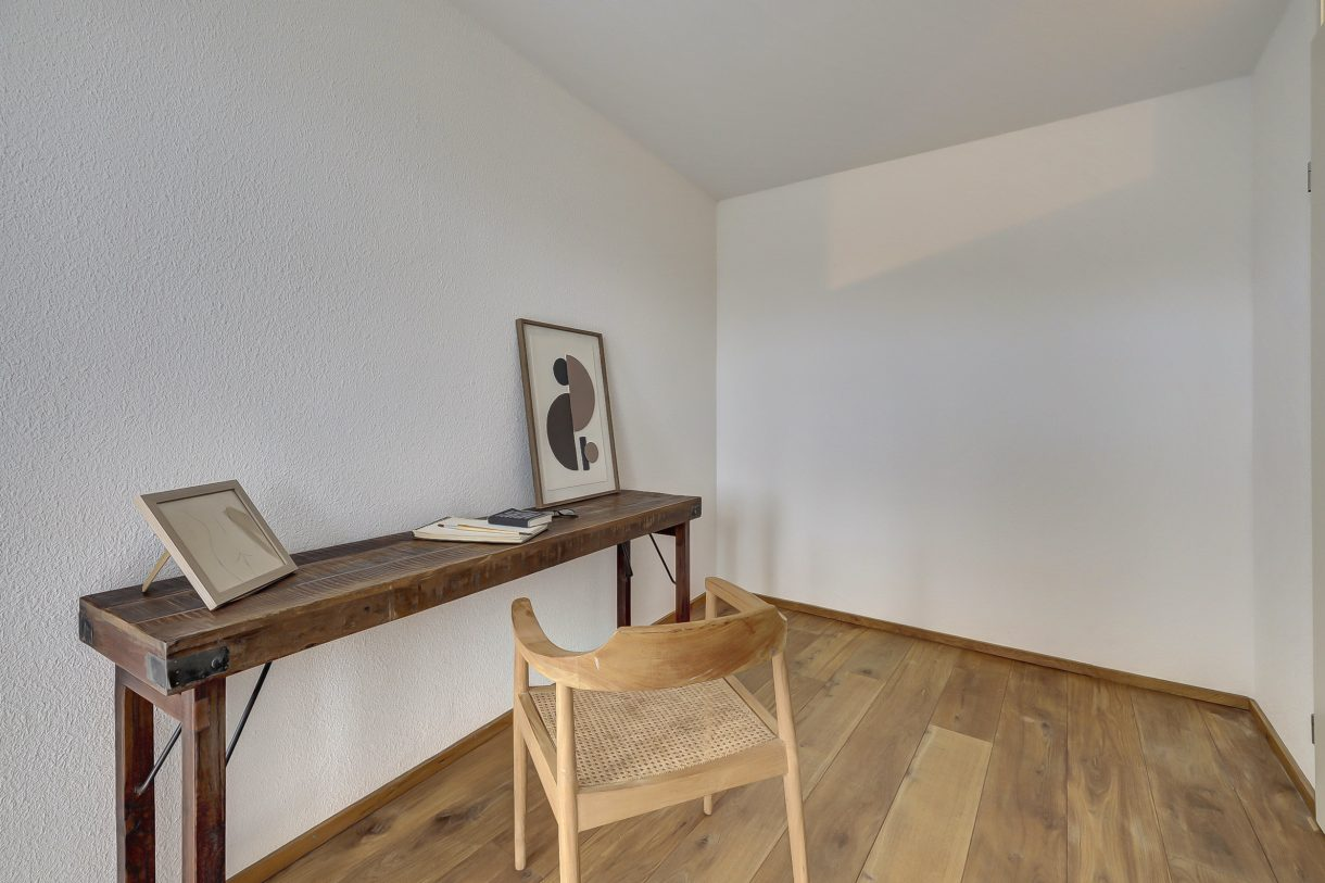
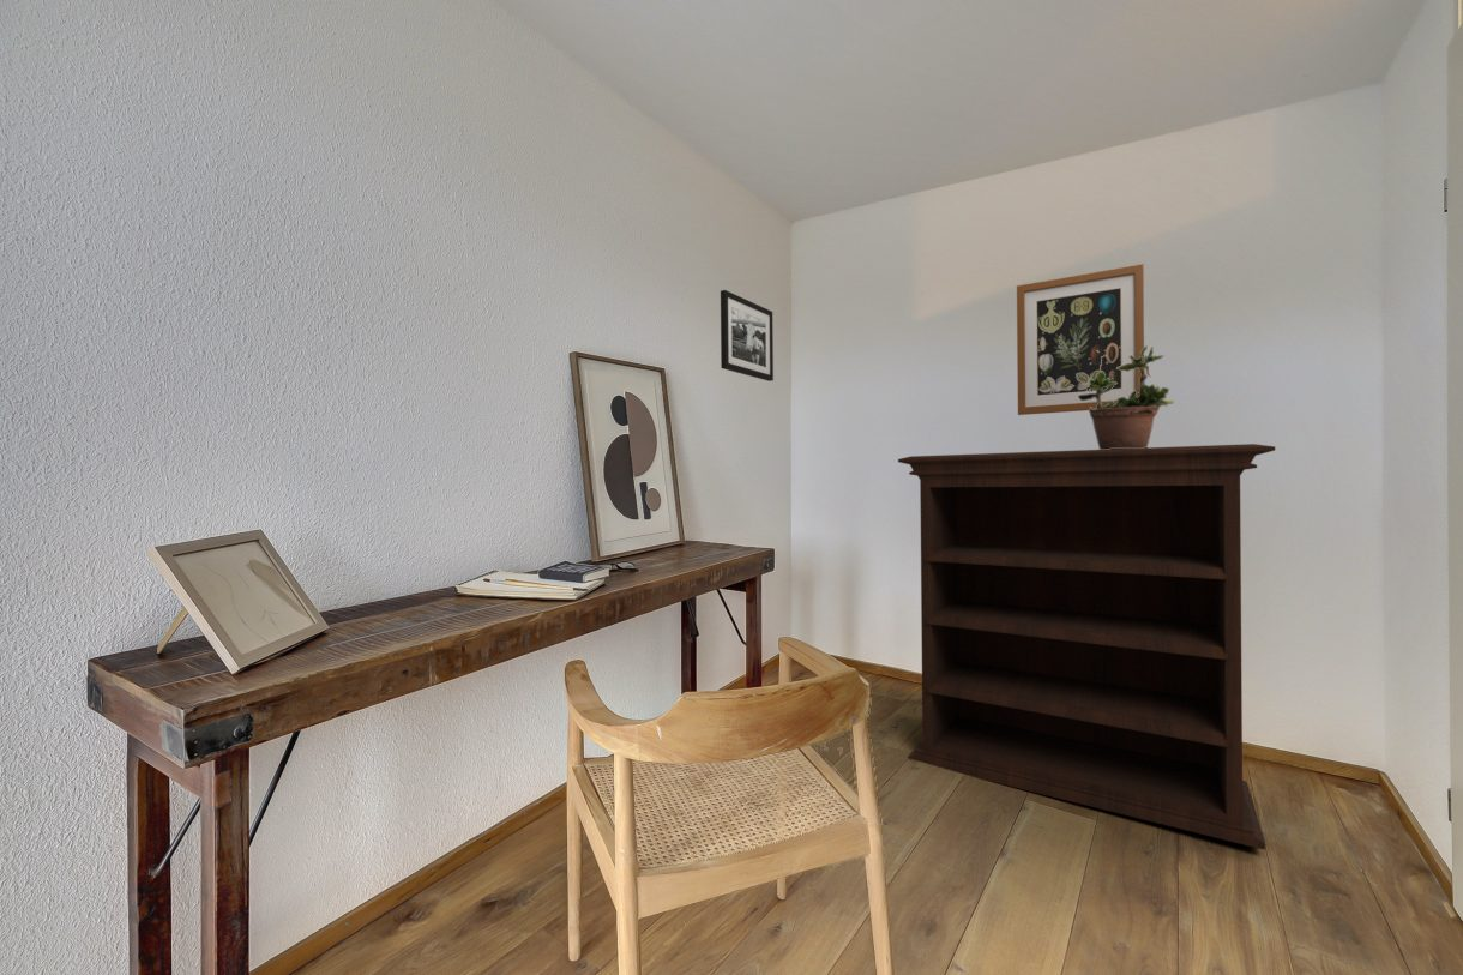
+ potted plant (1124, 397)
+ wall art (1077, 343)
+ picture frame (748, 338)
+ bookshelf (1067, 613)
